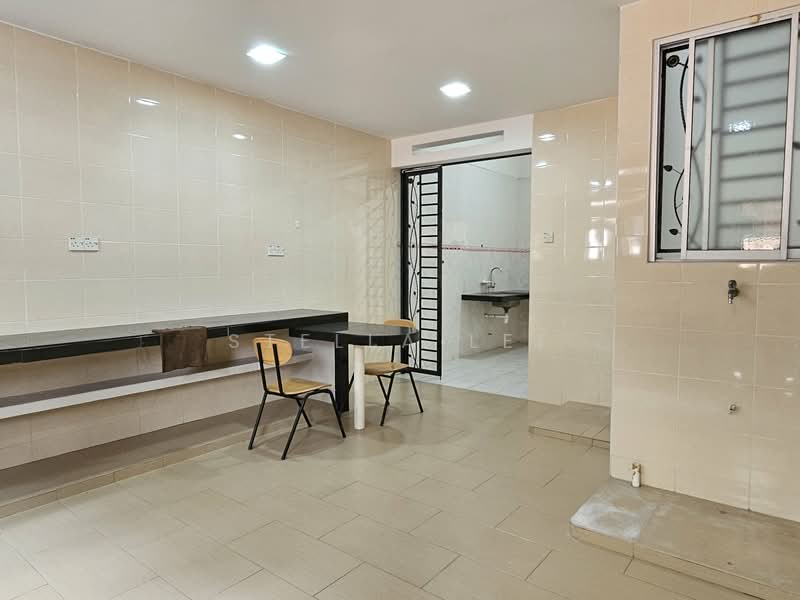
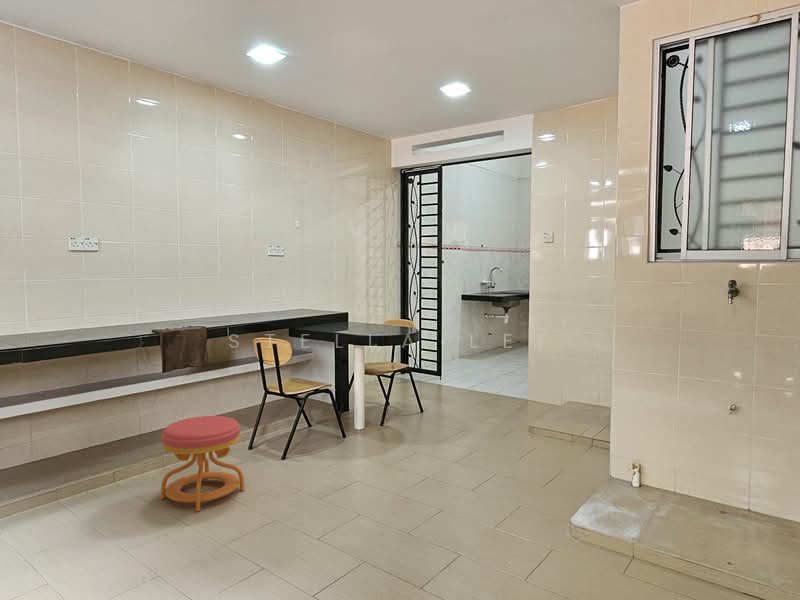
+ stool (202, 458)
